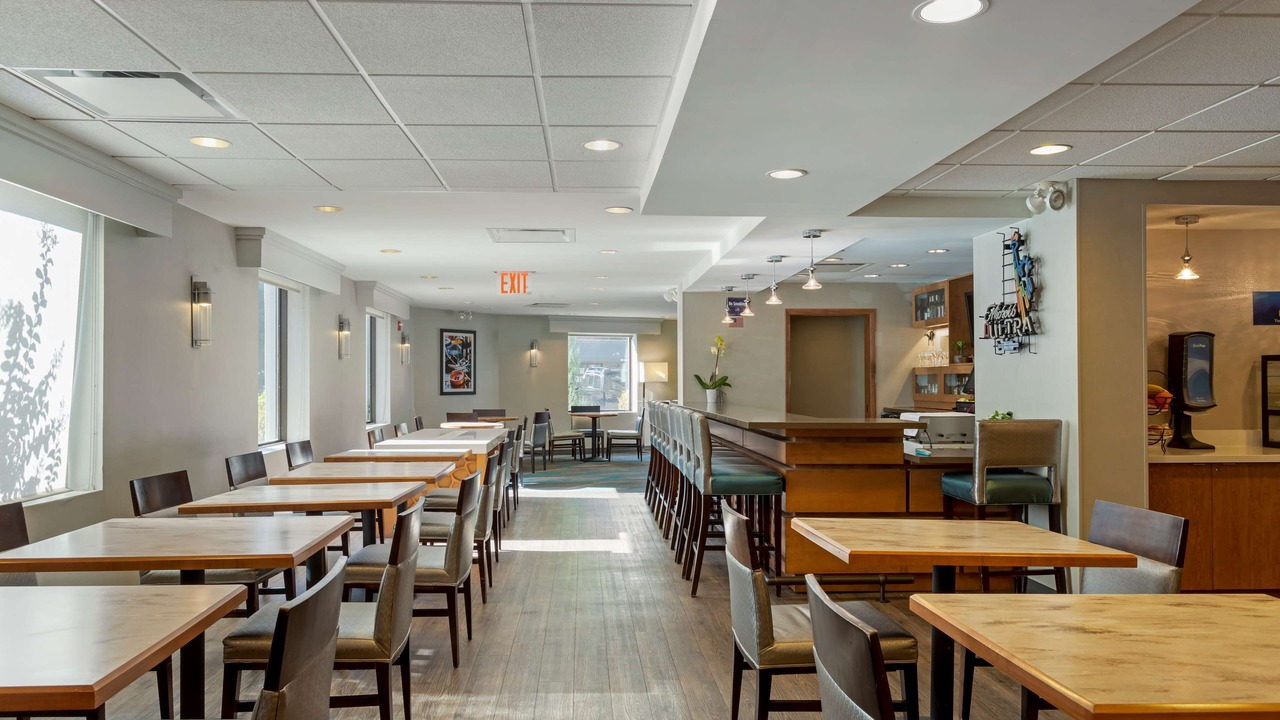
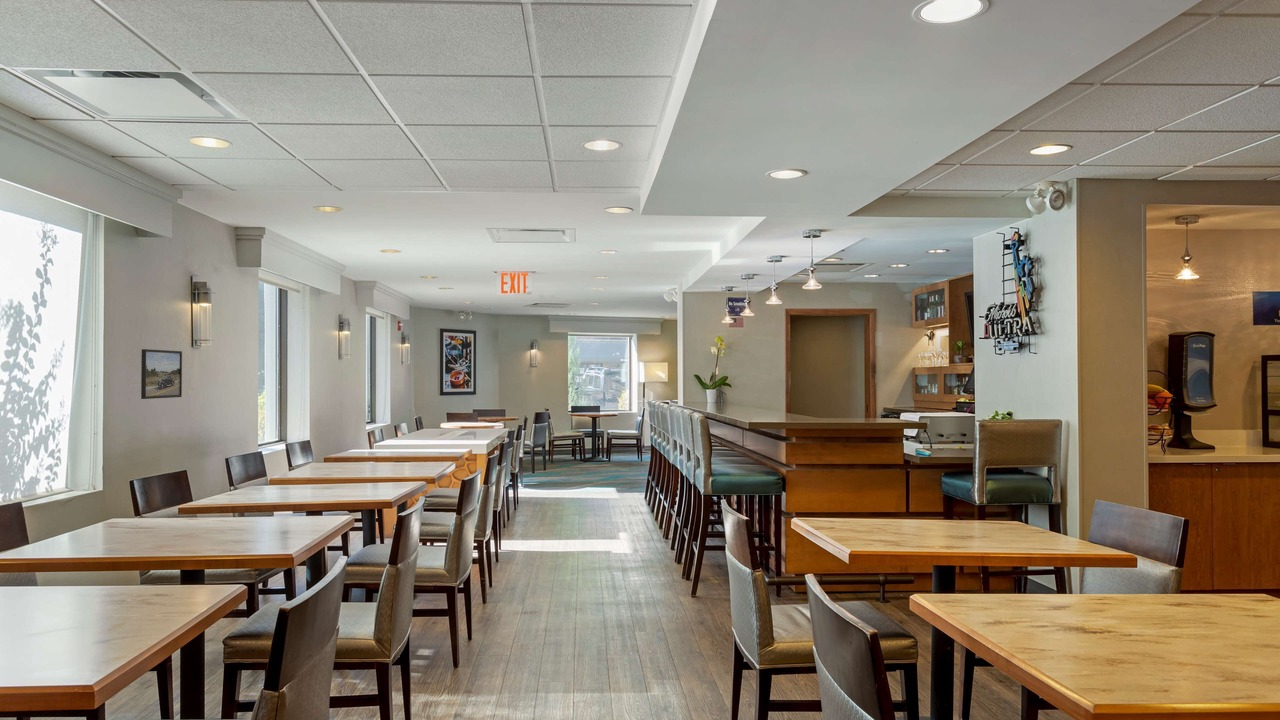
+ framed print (162, 374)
